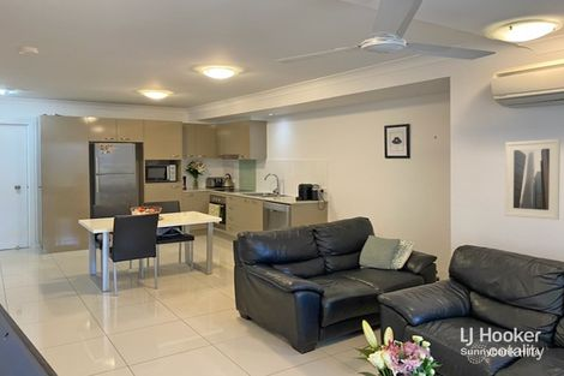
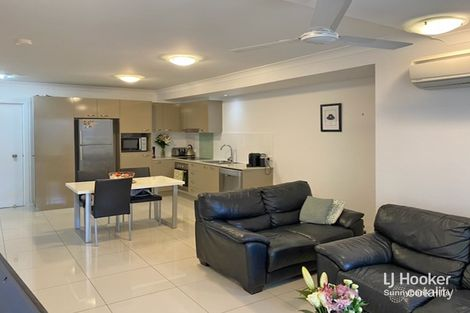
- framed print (530, 179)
